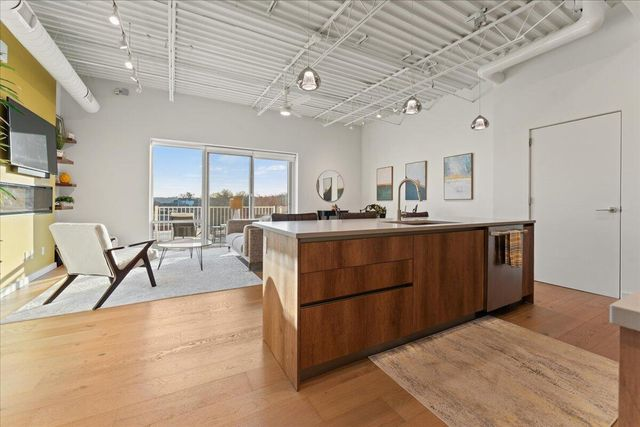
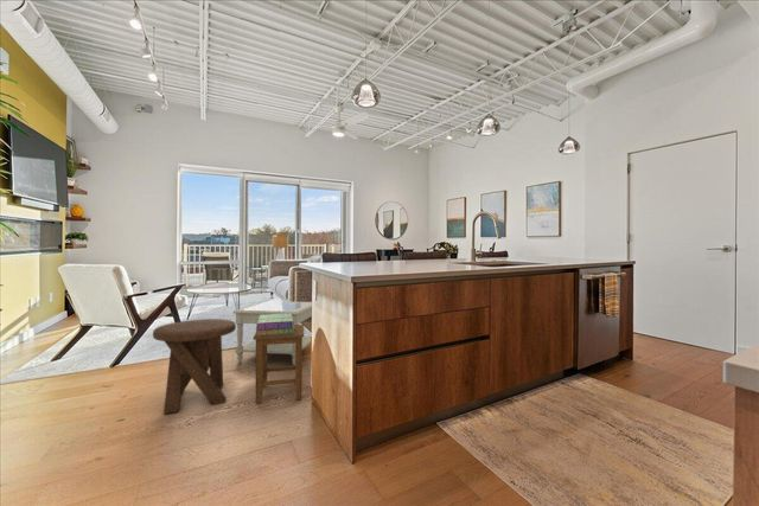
+ music stool (196, 361)
+ side table (279, 344)
+ stool (281, 366)
+ stack of books (275, 324)
